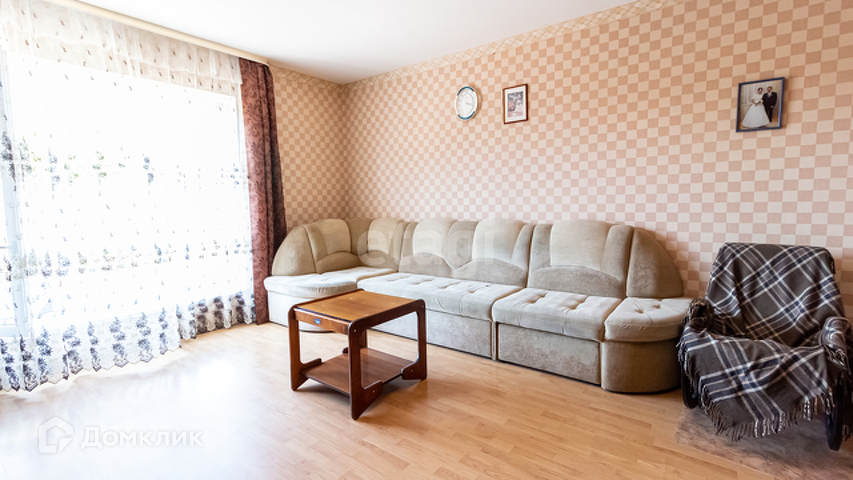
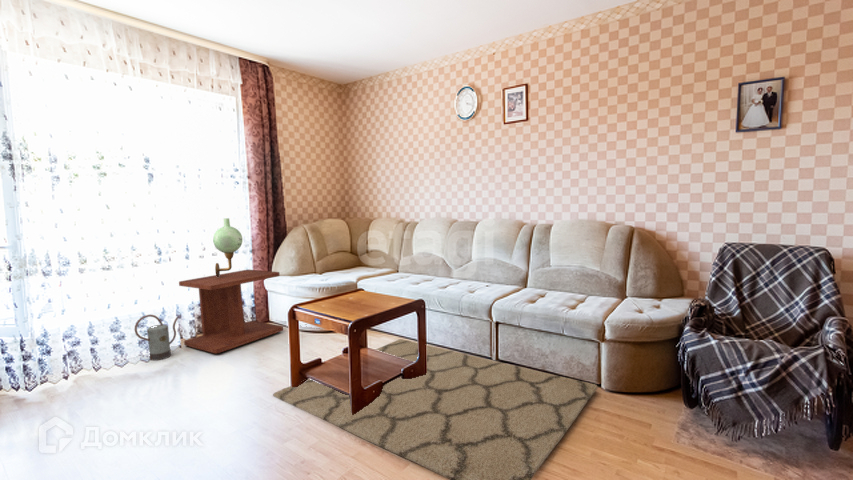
+ rug (434, 391)
+ watering can (158, 335)
+ side table (233, 308)
+ wall lamp (228, 247)
